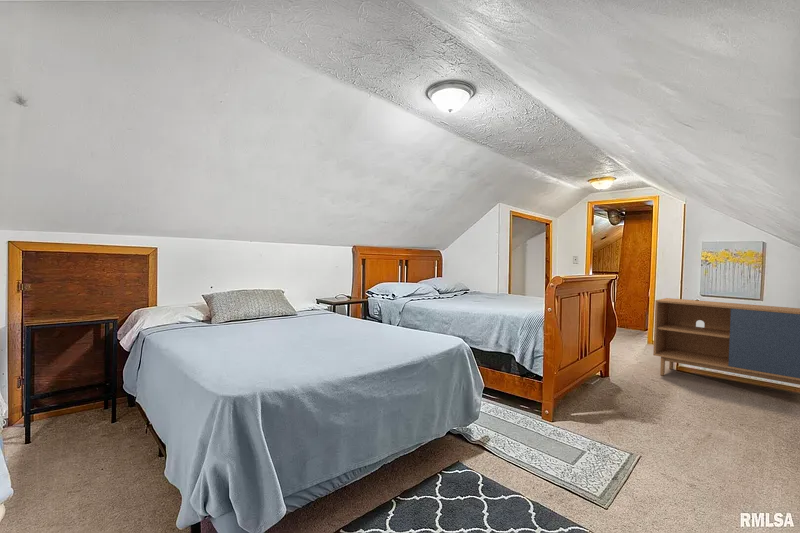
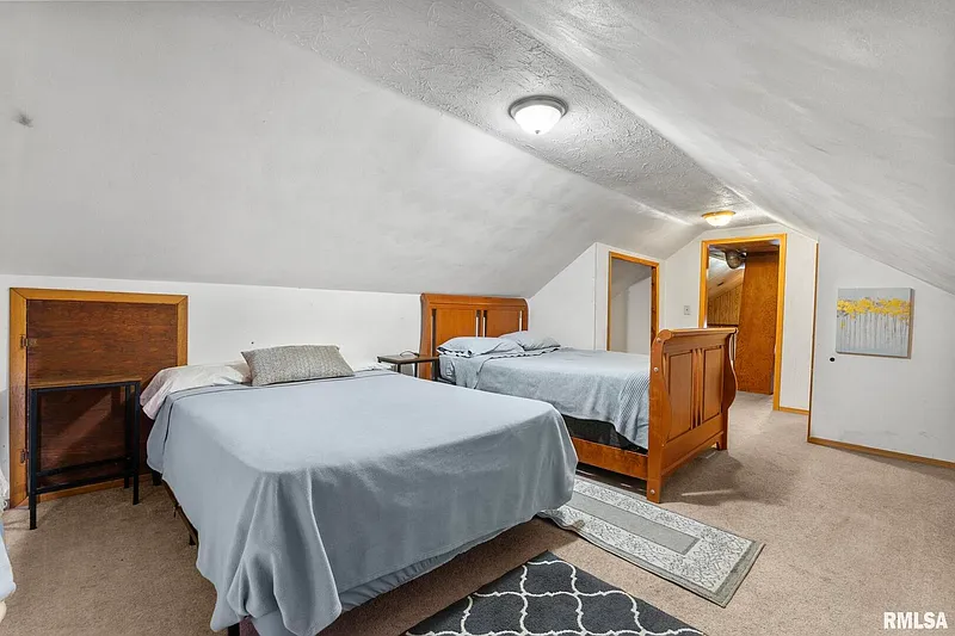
- storage cabinet (734, 345)
